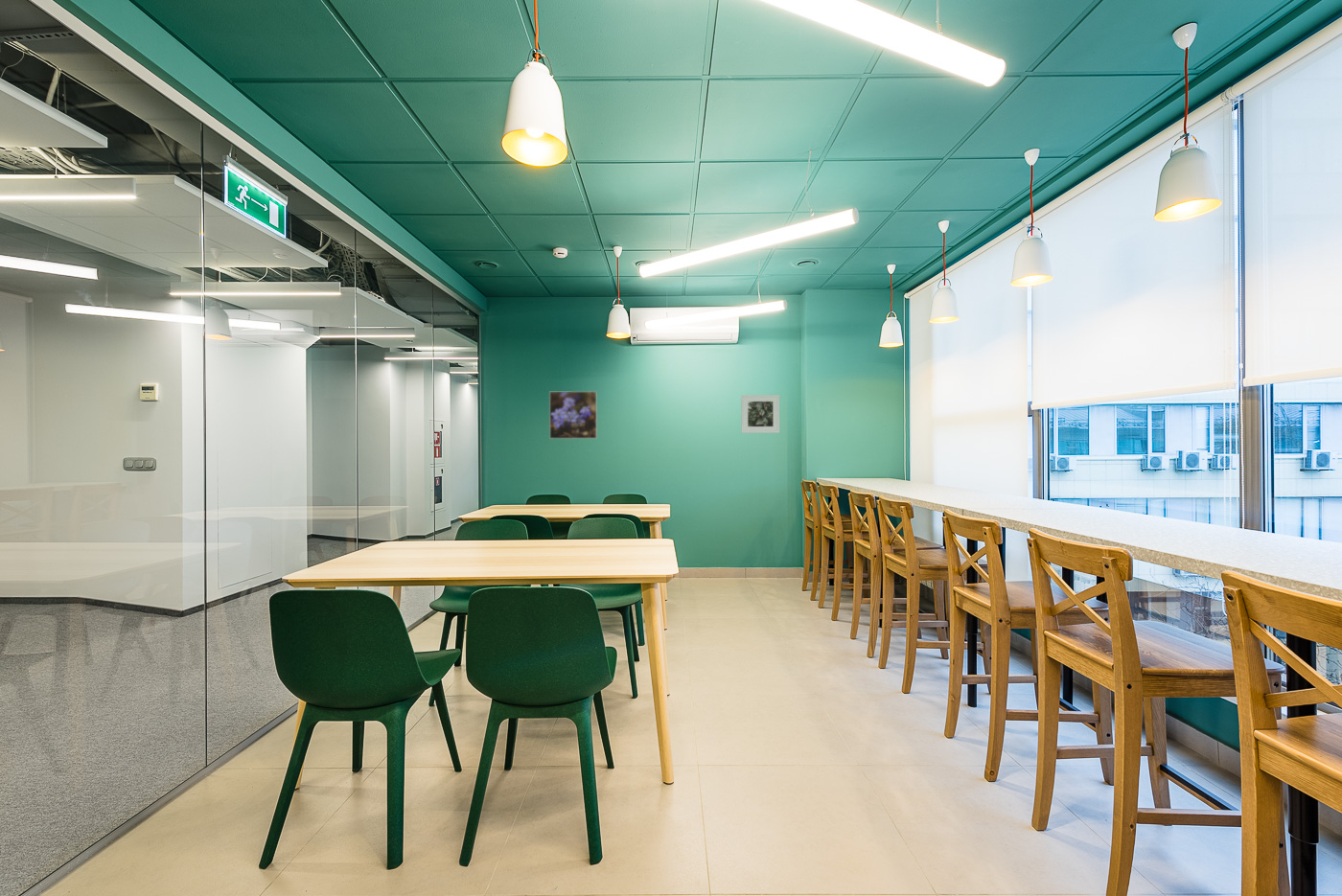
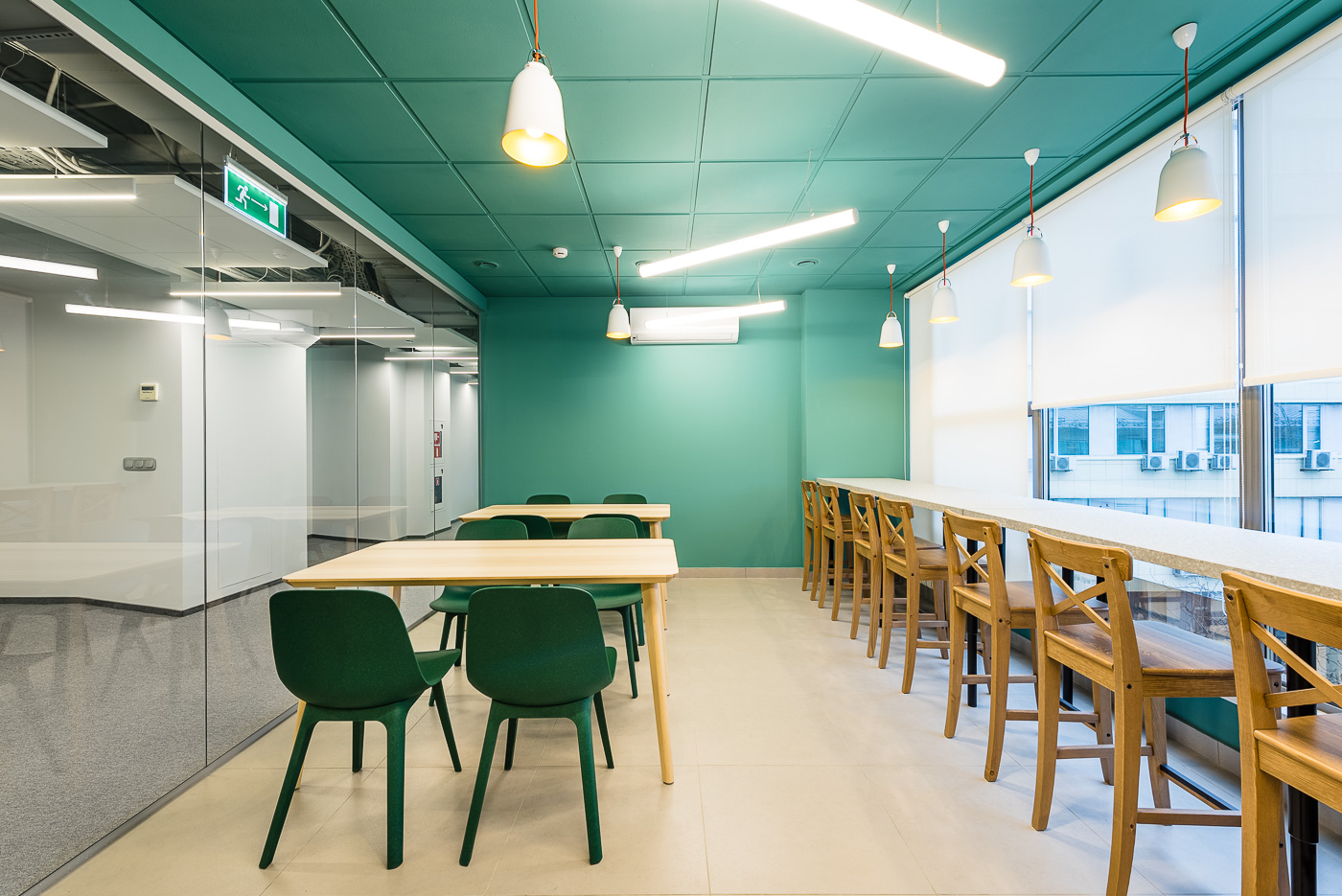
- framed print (573, 415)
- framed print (760, 414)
